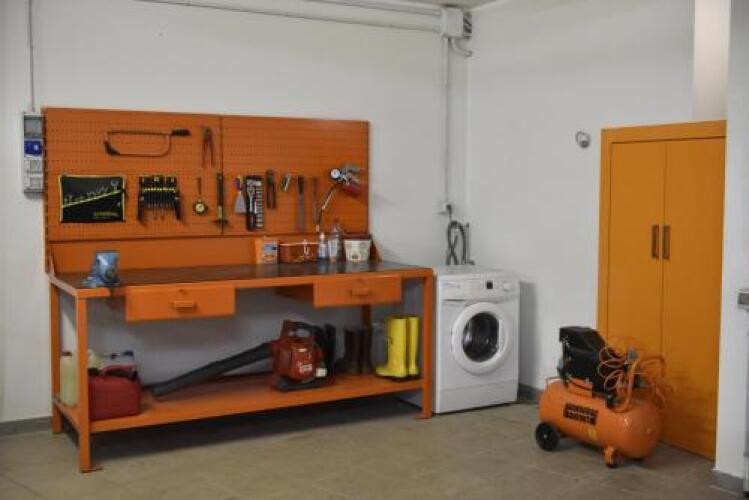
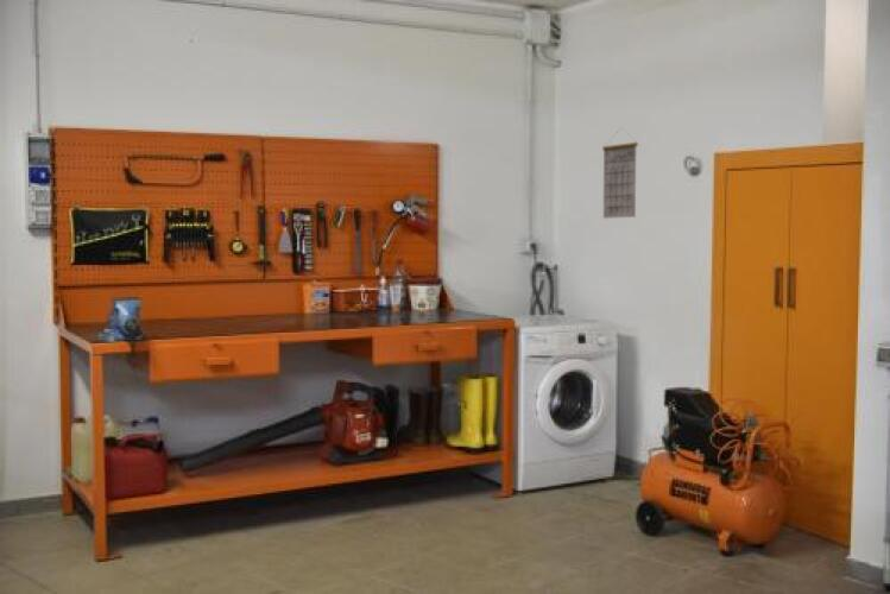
+ calendar (619, 172)
